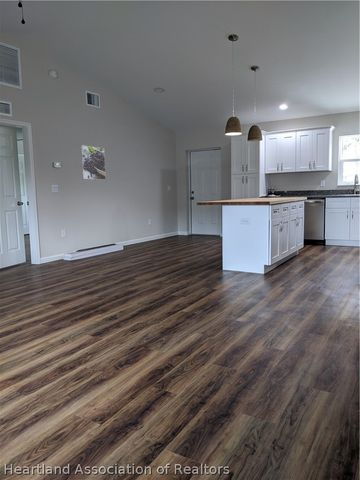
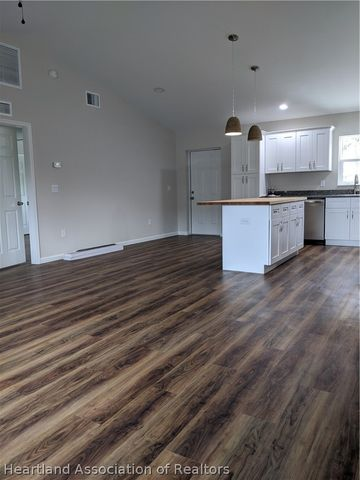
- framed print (93, 163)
